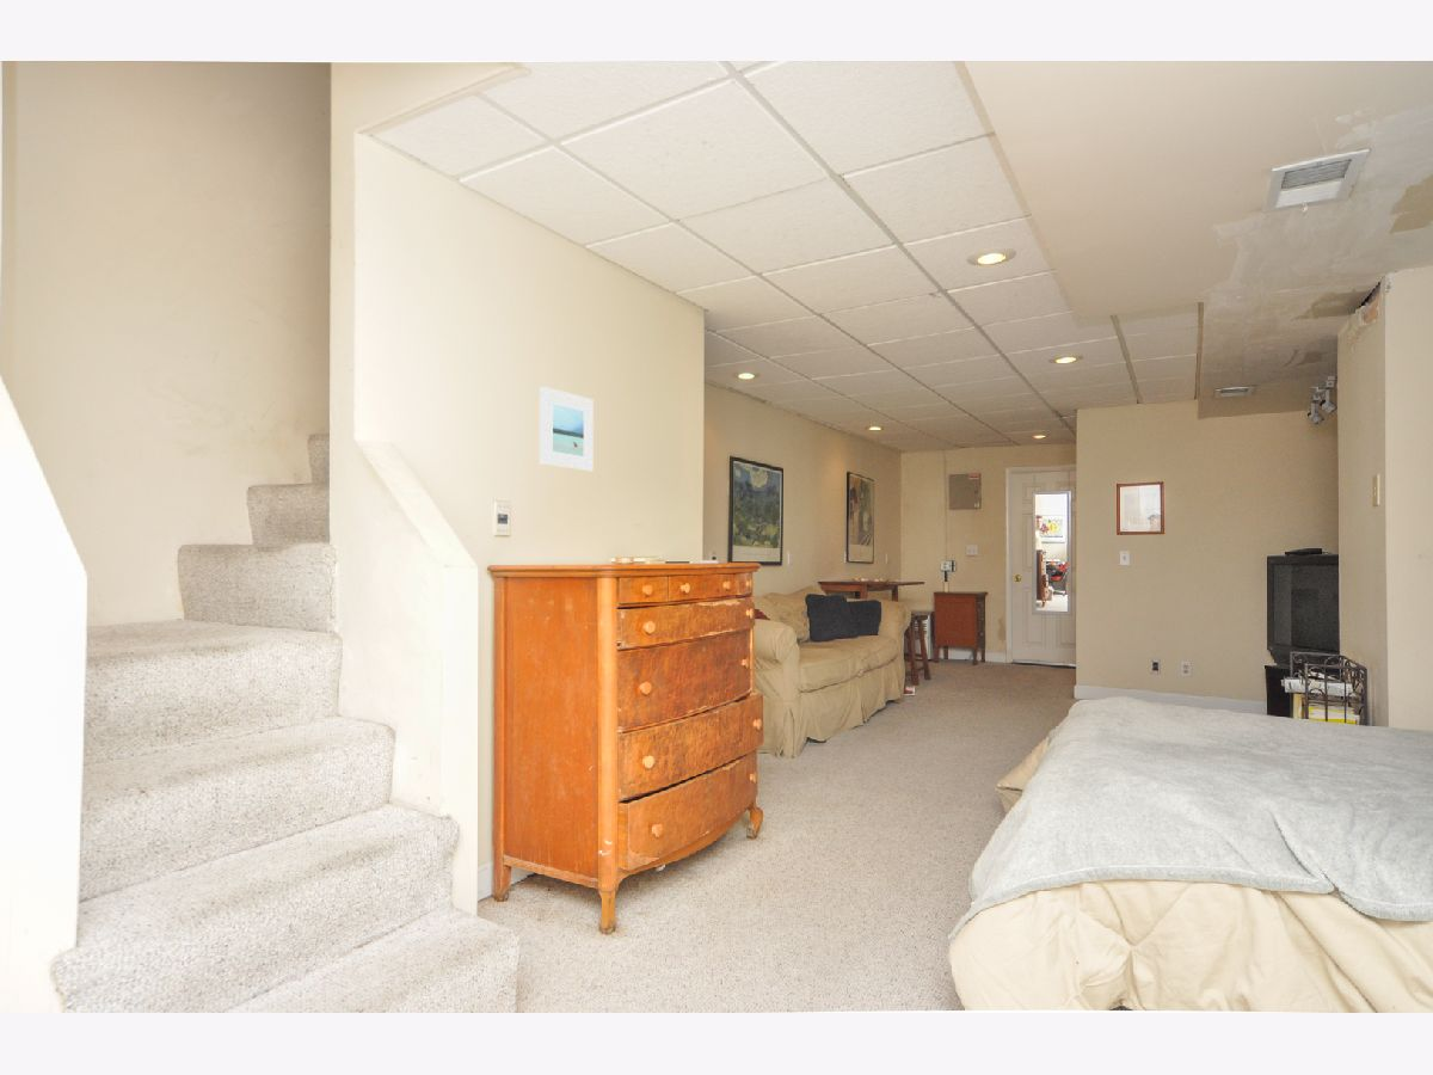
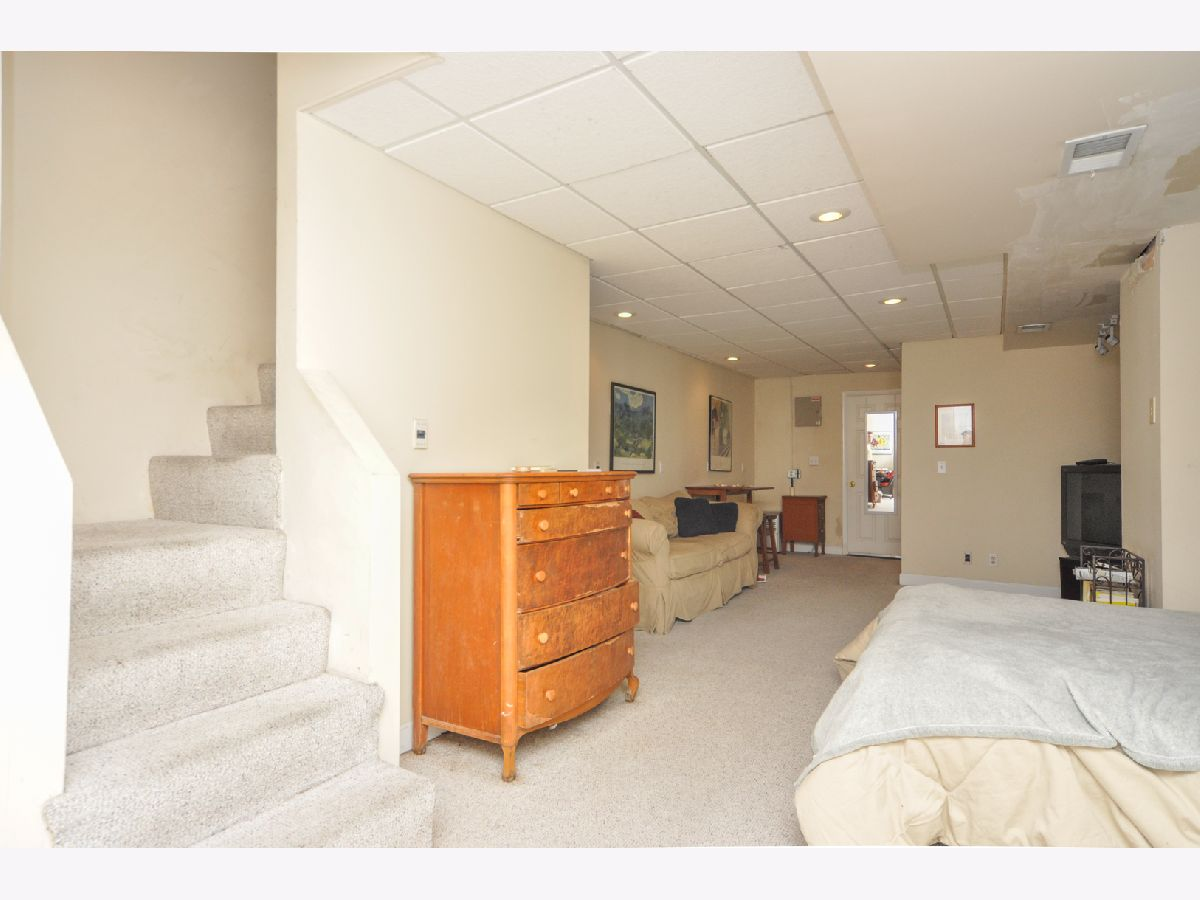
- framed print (567, 430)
